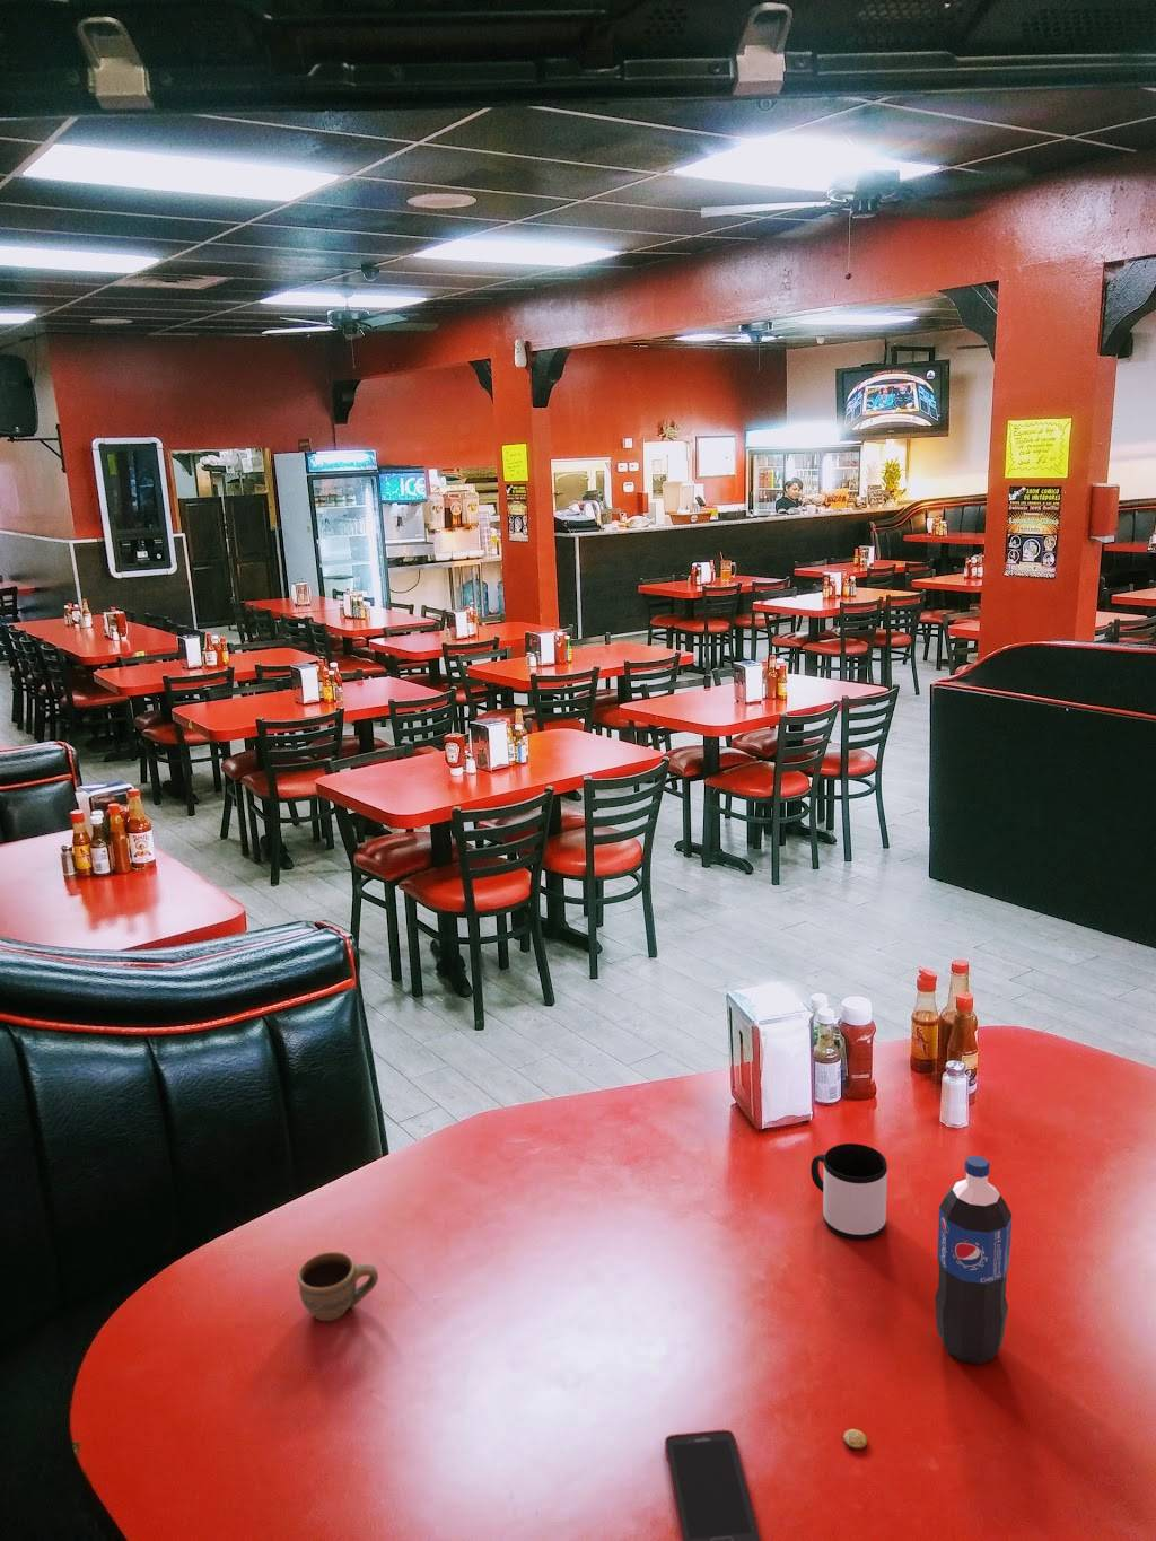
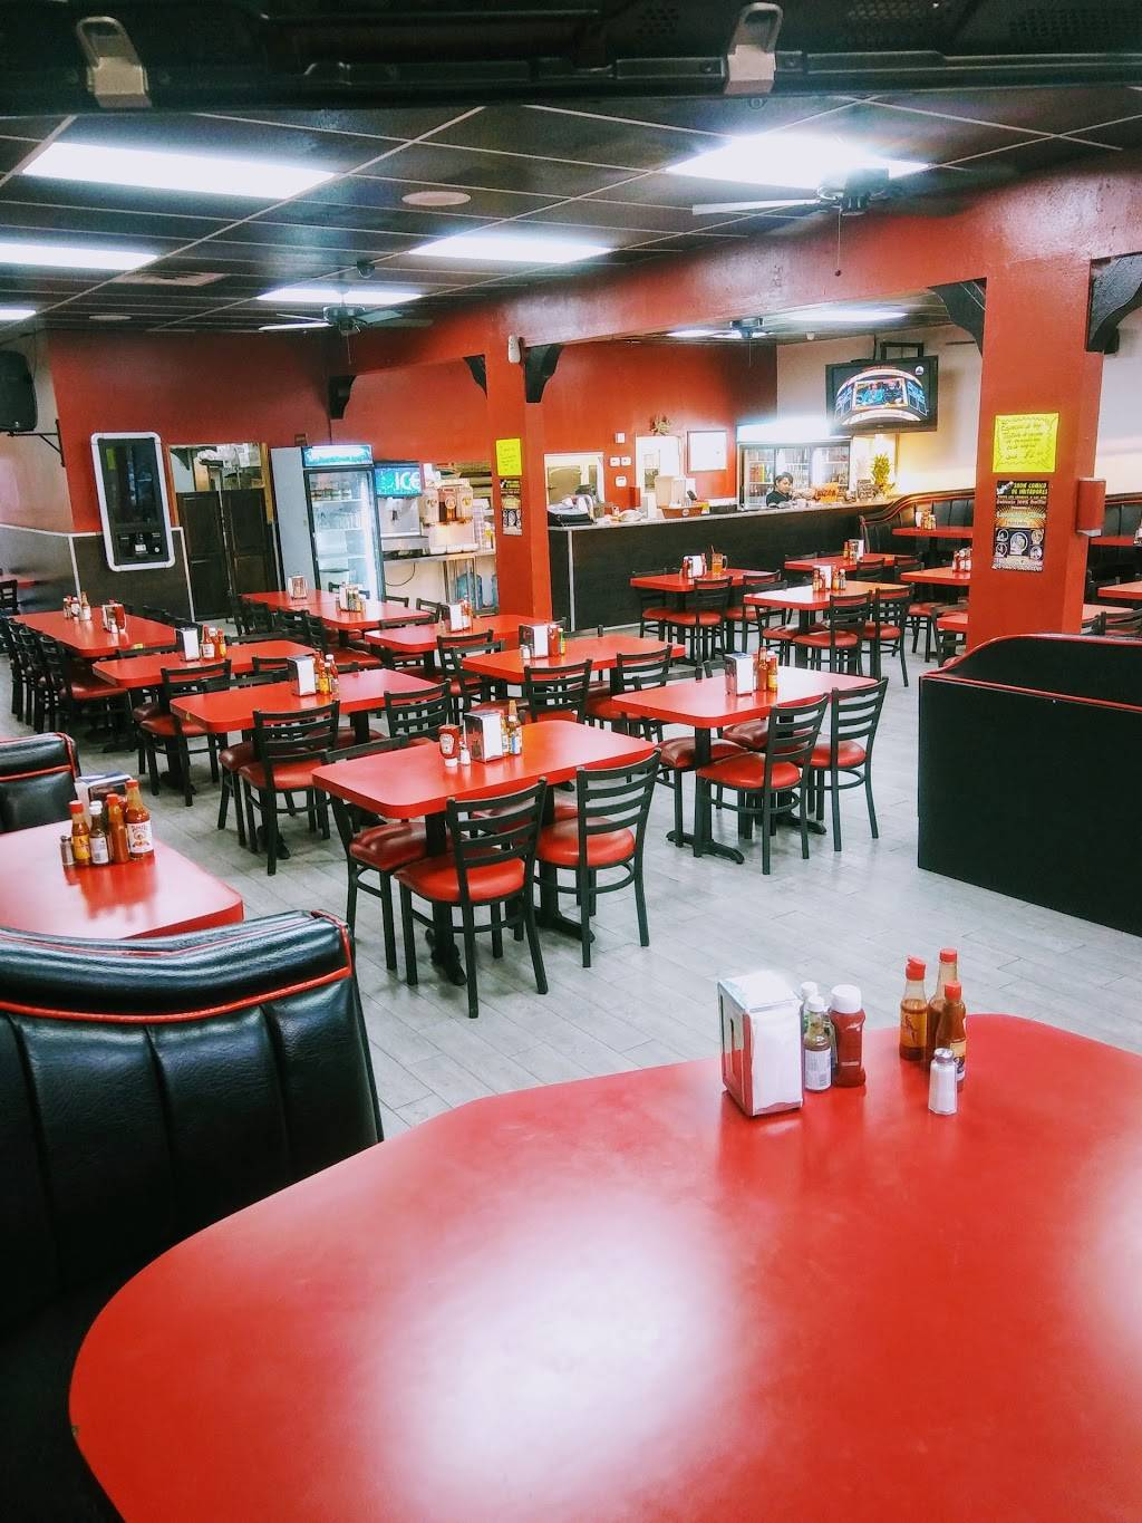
- cup (339, 1290)
- mug (844, 1184)
- coin (855, 1438)
- cell phone (710, 1491)
- pop (973, 1256)
